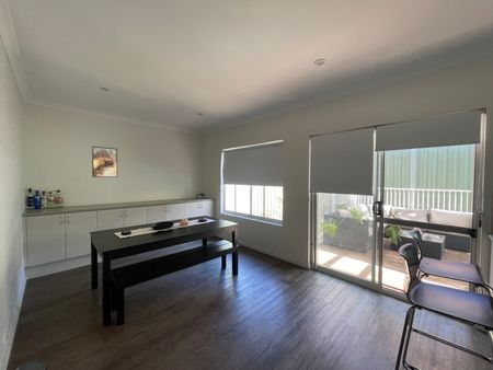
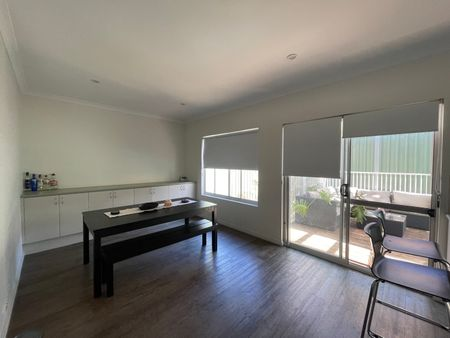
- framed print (105, 162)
